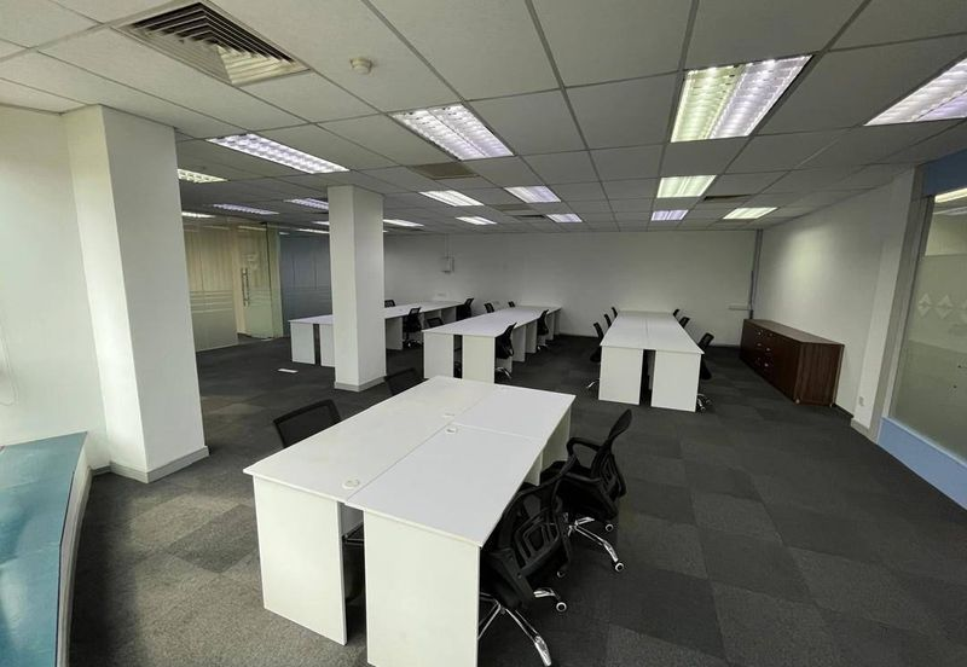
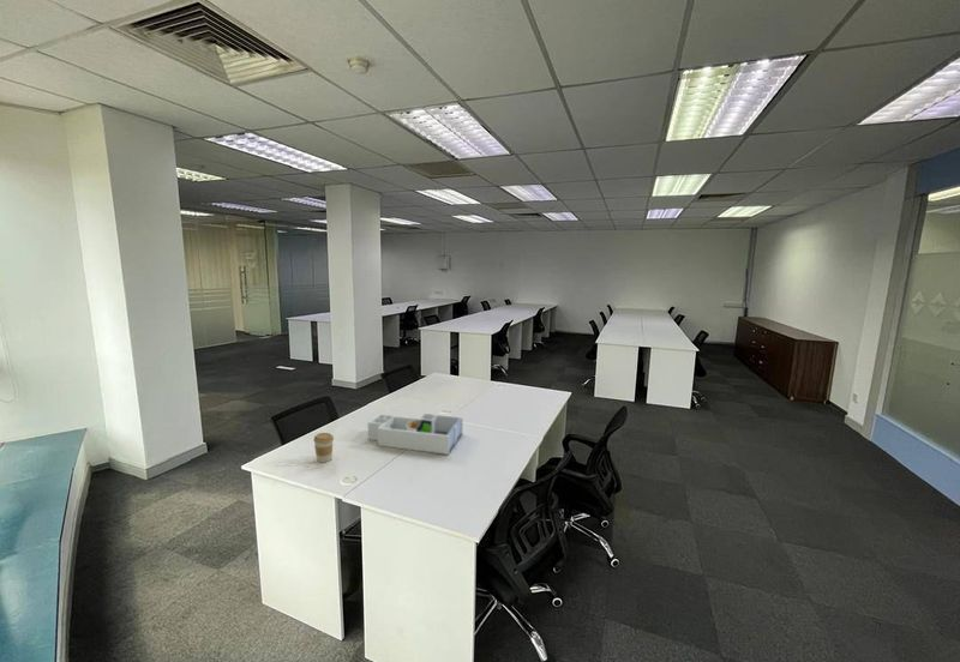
+ coffee cup (324, 446)
+ desk organizer (414, 429)
